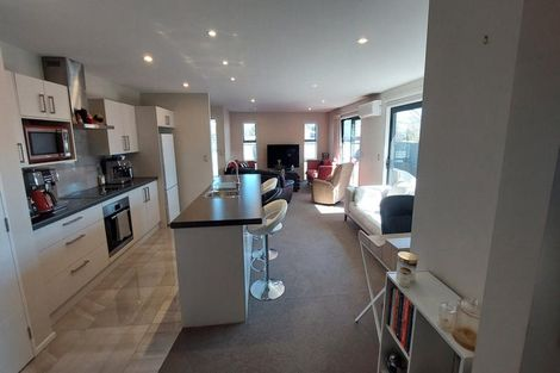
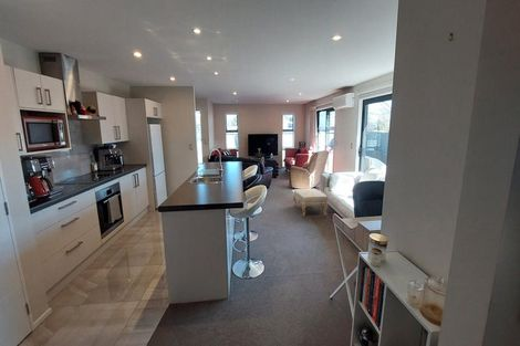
+ ottoman (309, 200)
